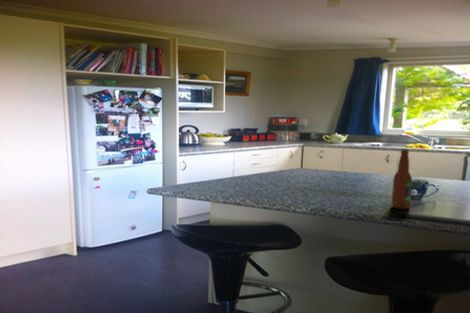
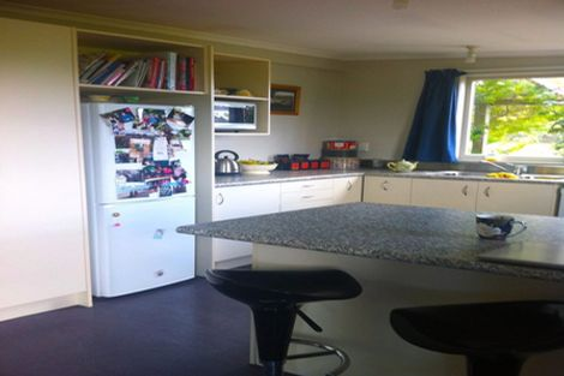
- bottle (402, 178)
